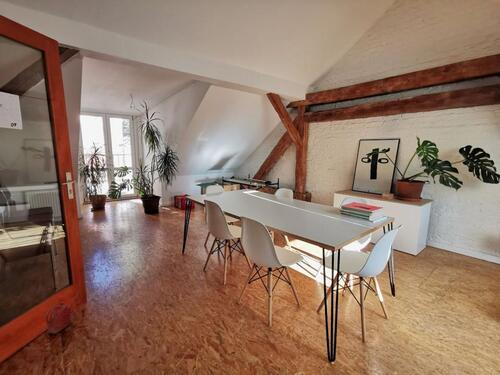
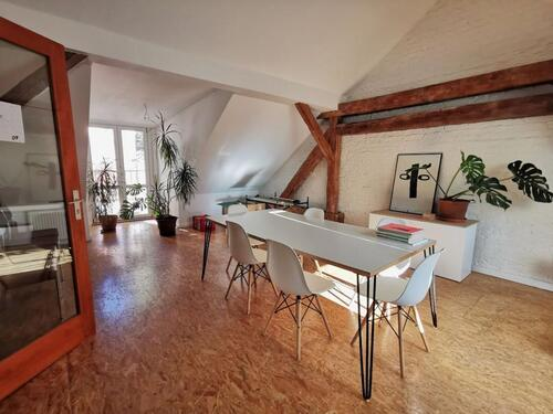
- watering can (64, 311)
